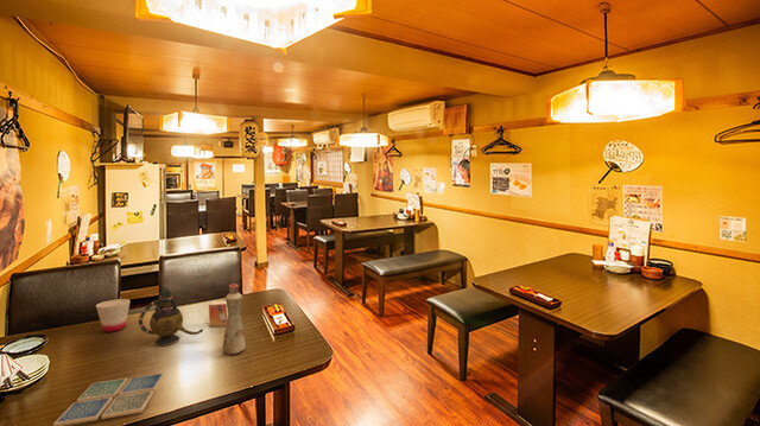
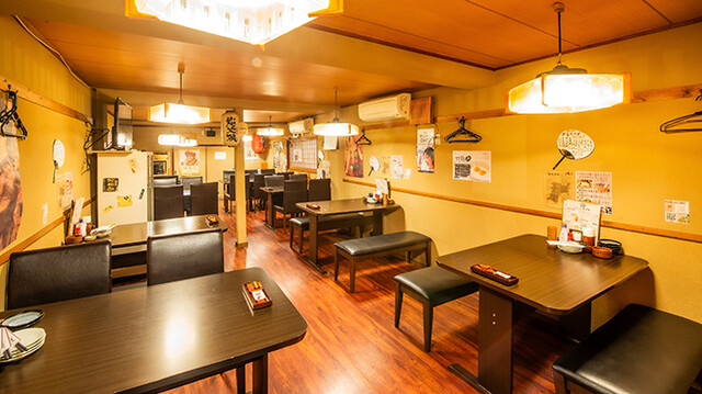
- cup (114, 316)
- drink coaster (115, 395)
- small box (220, 312)
- teapot (173, 314)
- bottle (233, 316)
